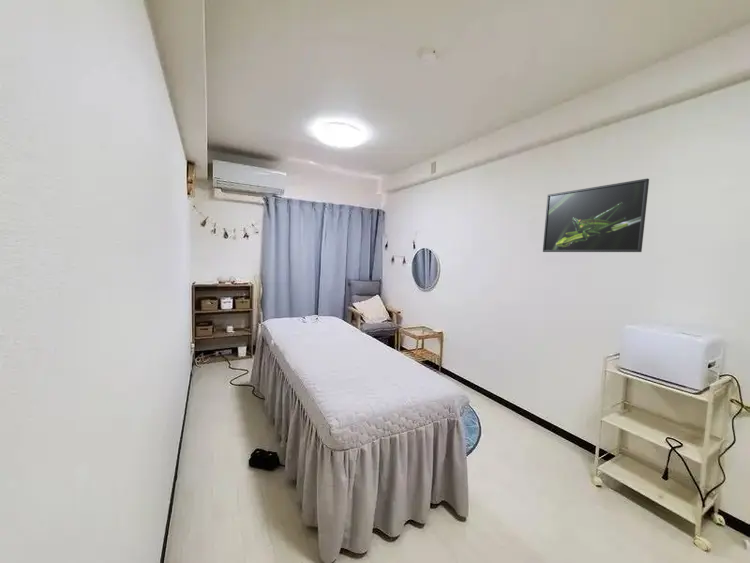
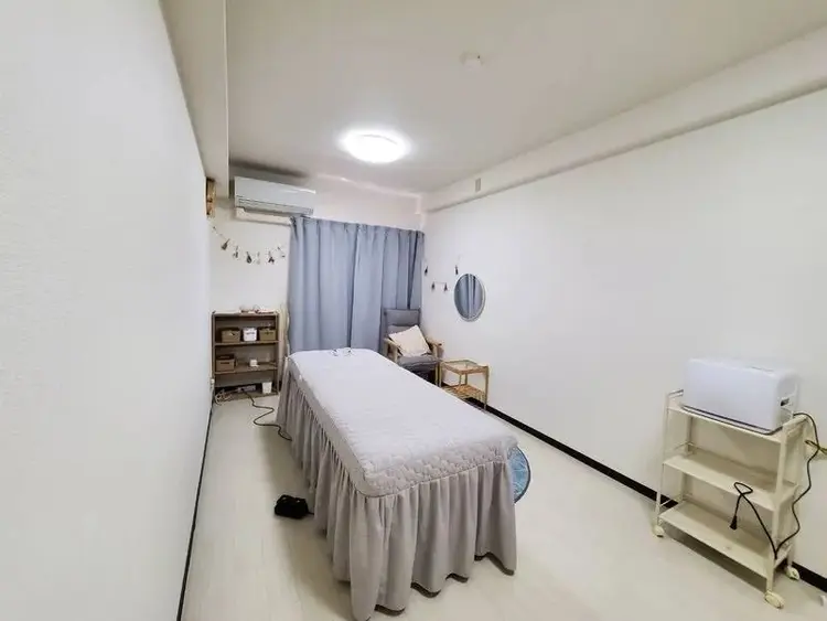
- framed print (589, 220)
